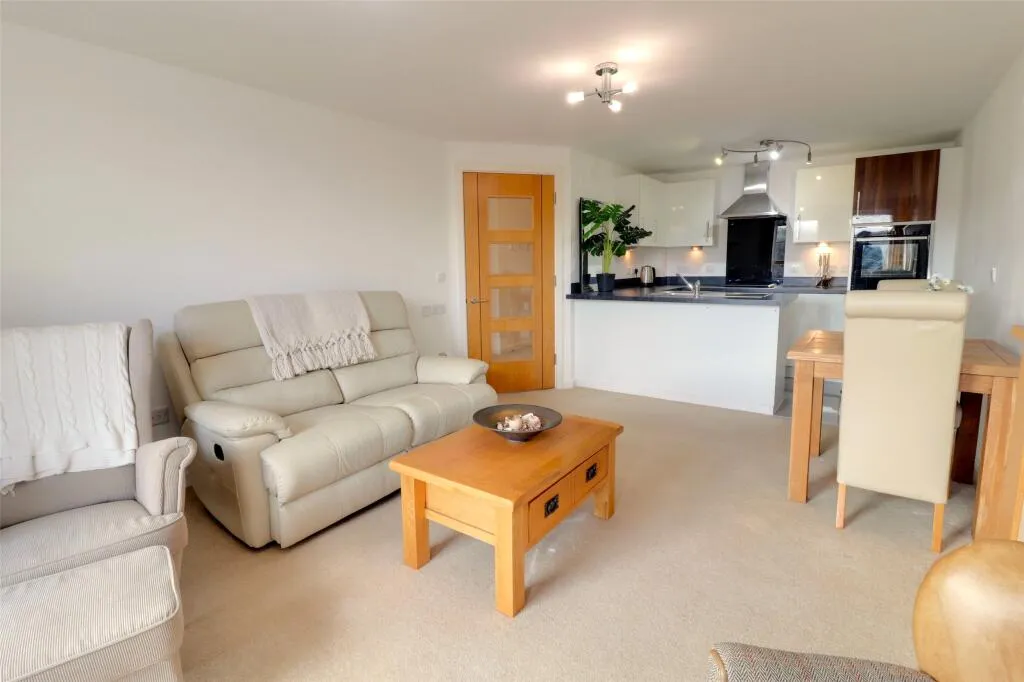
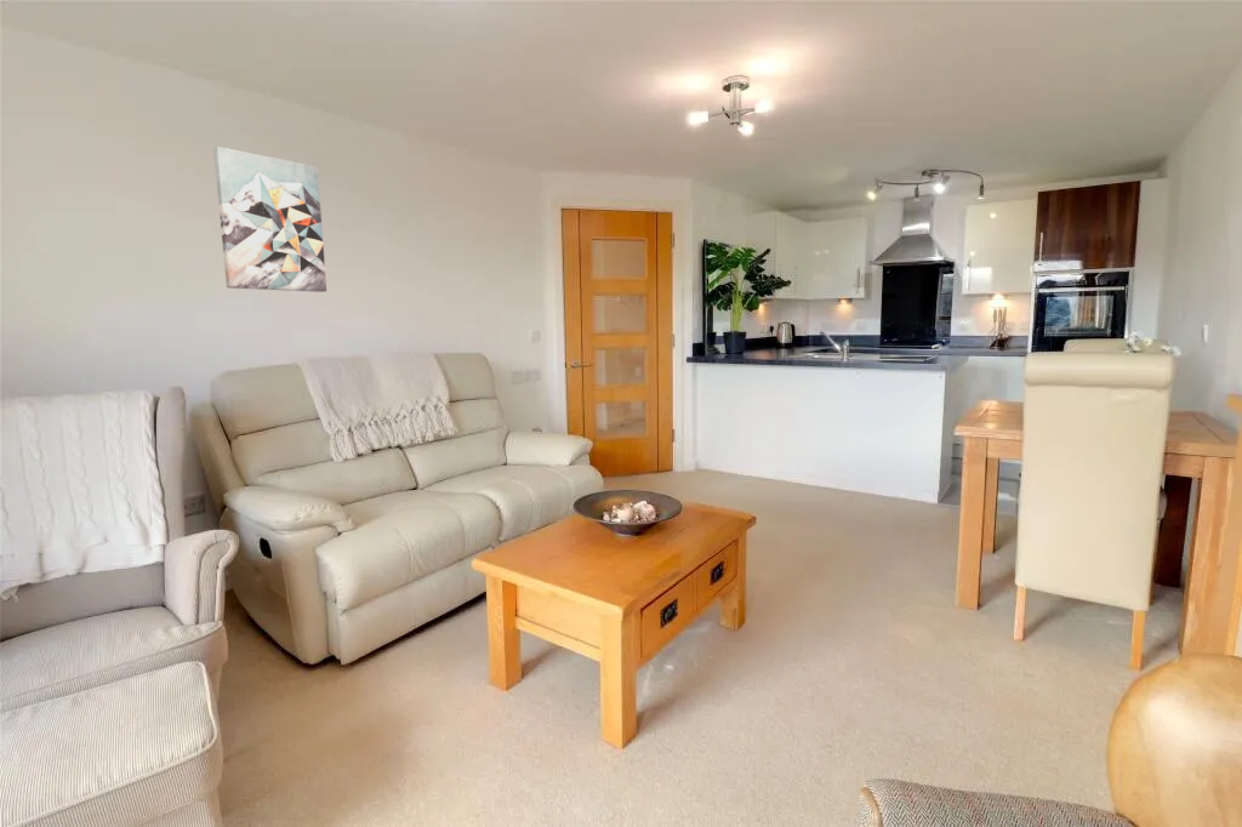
+ wall art (273, 224)
